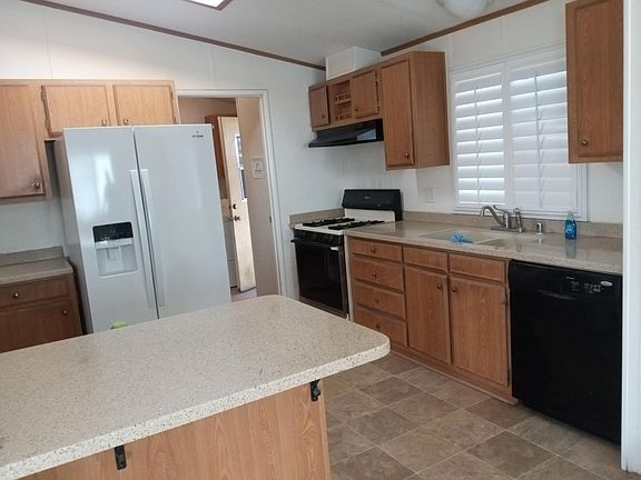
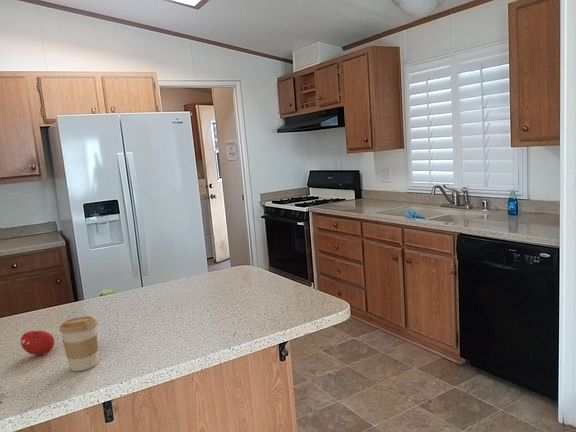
+ coffee cup (81, 341)
+ fruit (38, 341)
